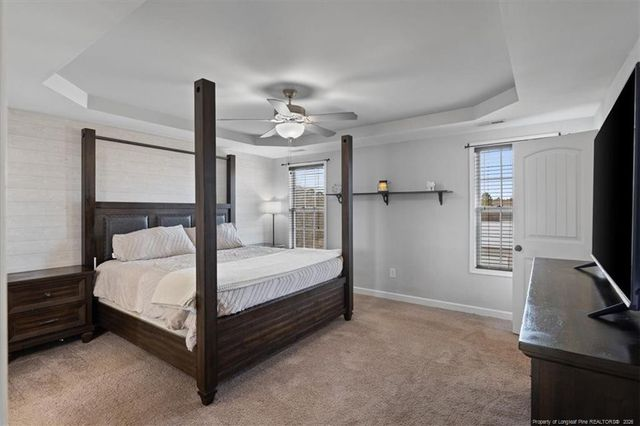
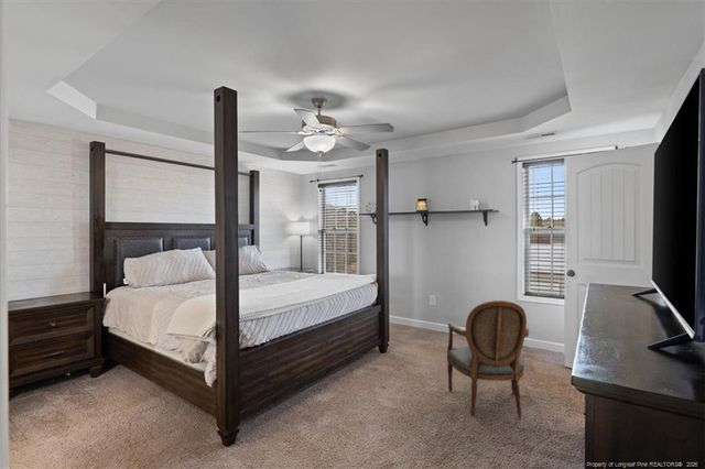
+ armchair (488, 349)
